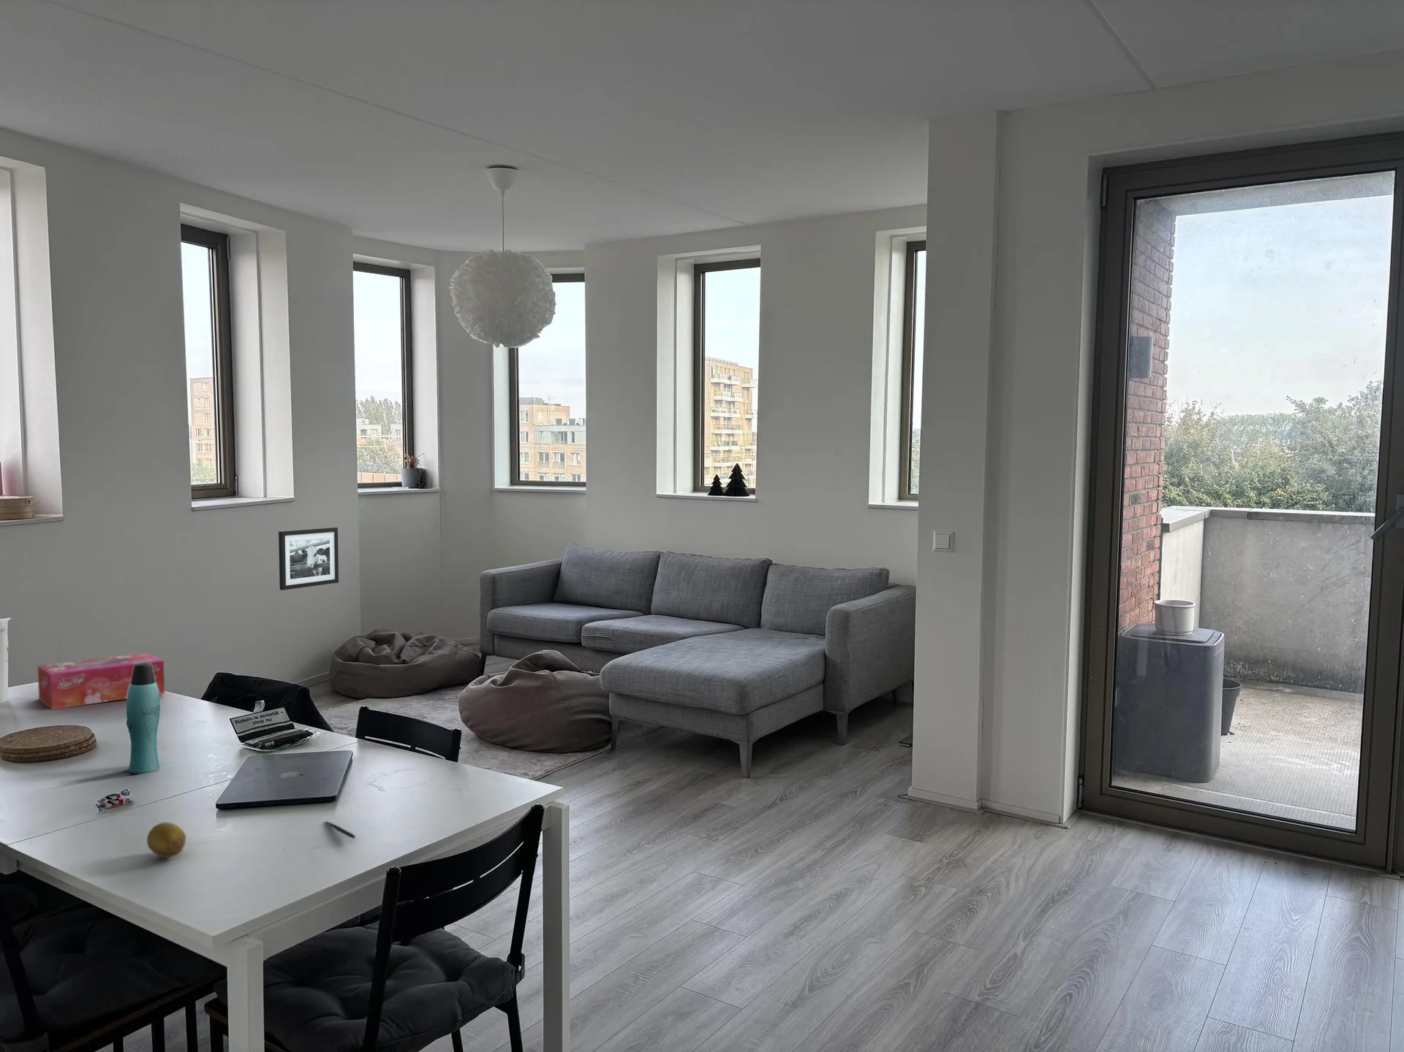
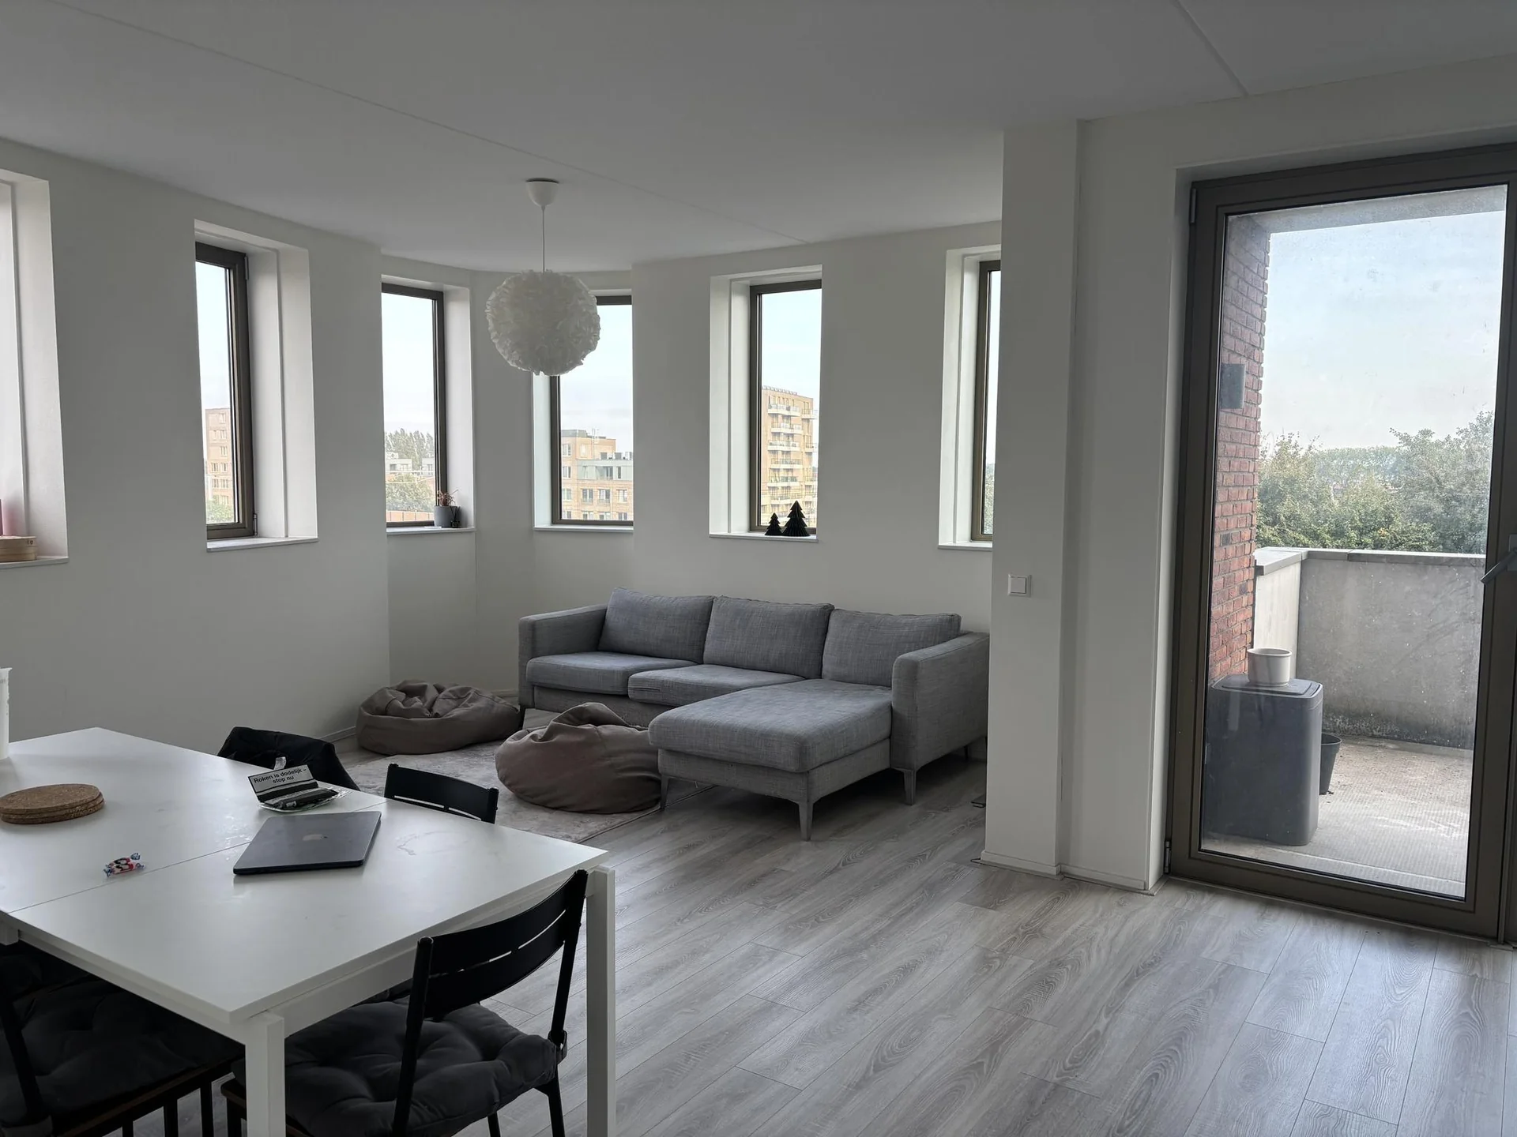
- picture frame (310, 557)
- fruit (166, 840)
- tissue box (102, 680)
- pen (339, 828)
- bottle (144, 717)
